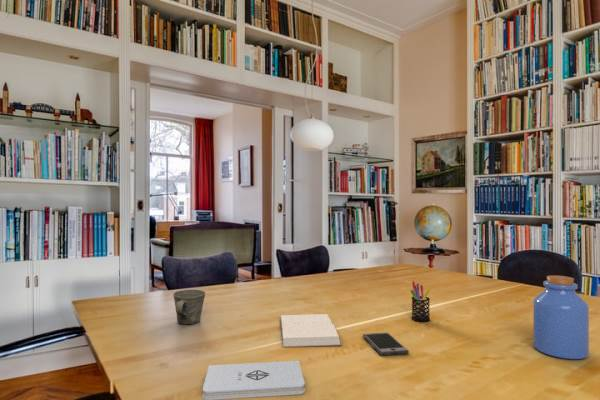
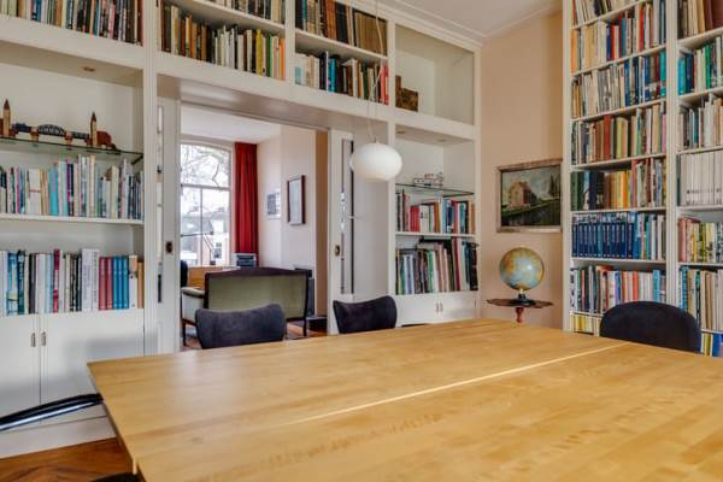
- jar (560, 314)
- book (307, 326)
- notepad (254, 378)
- pen holder (418, 300)
- smartphone (384, 343)
- mug (188, 307)
